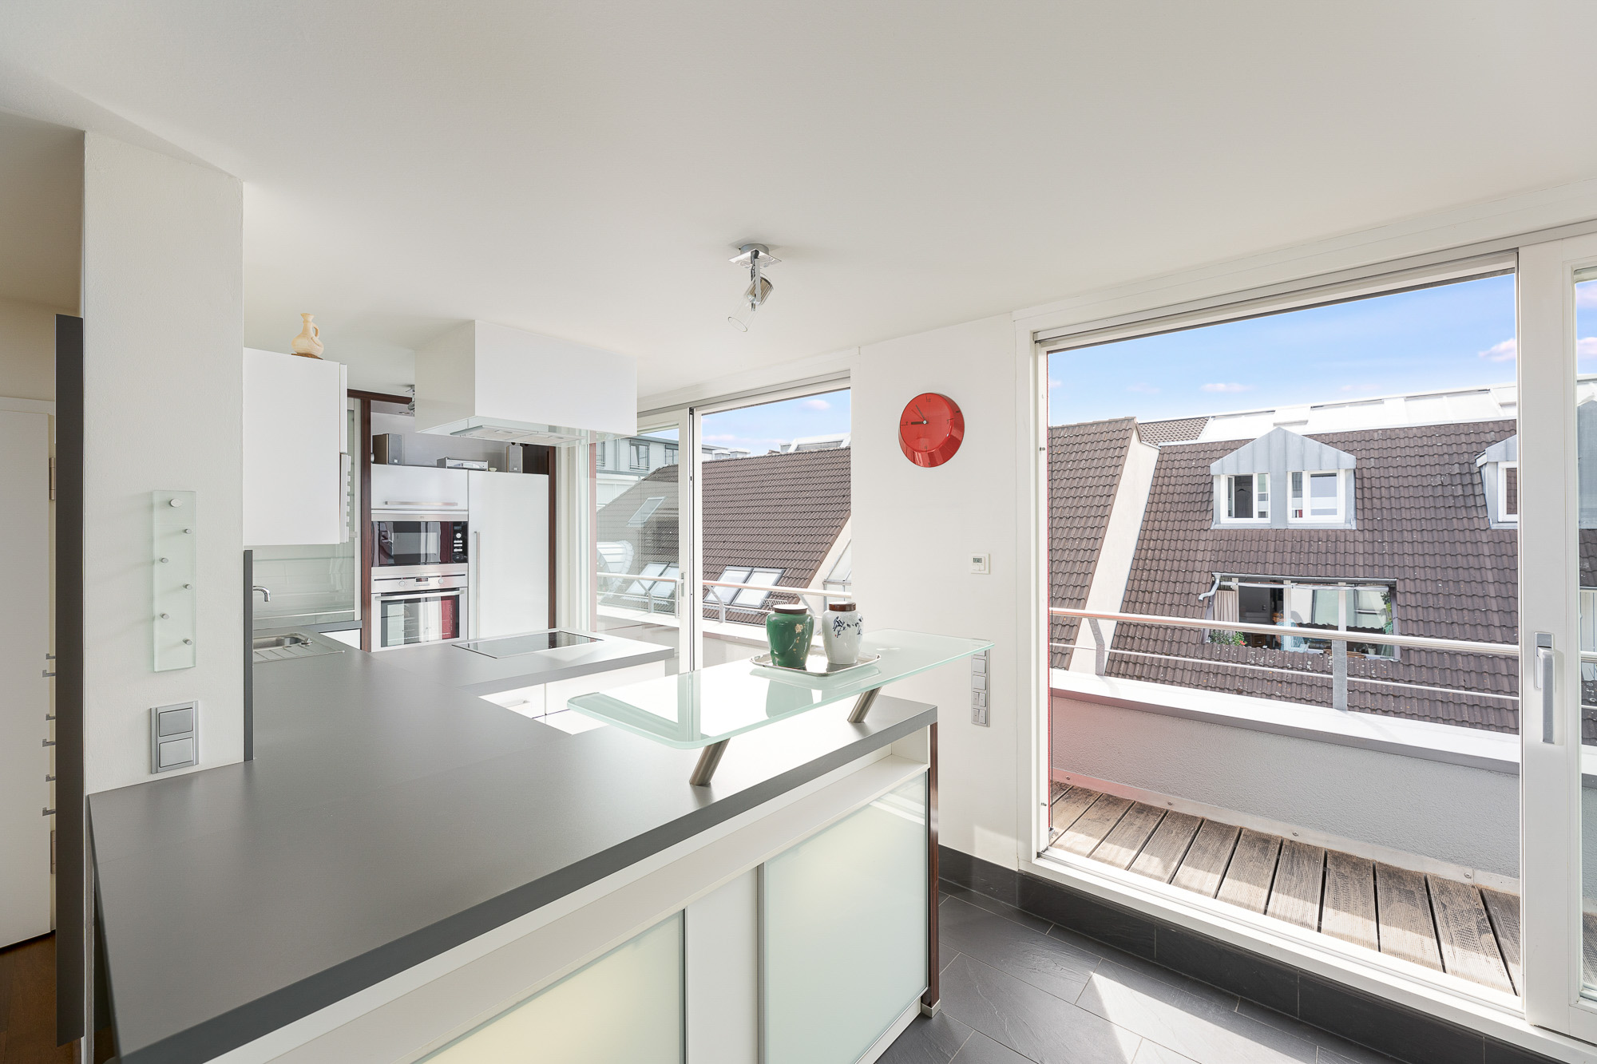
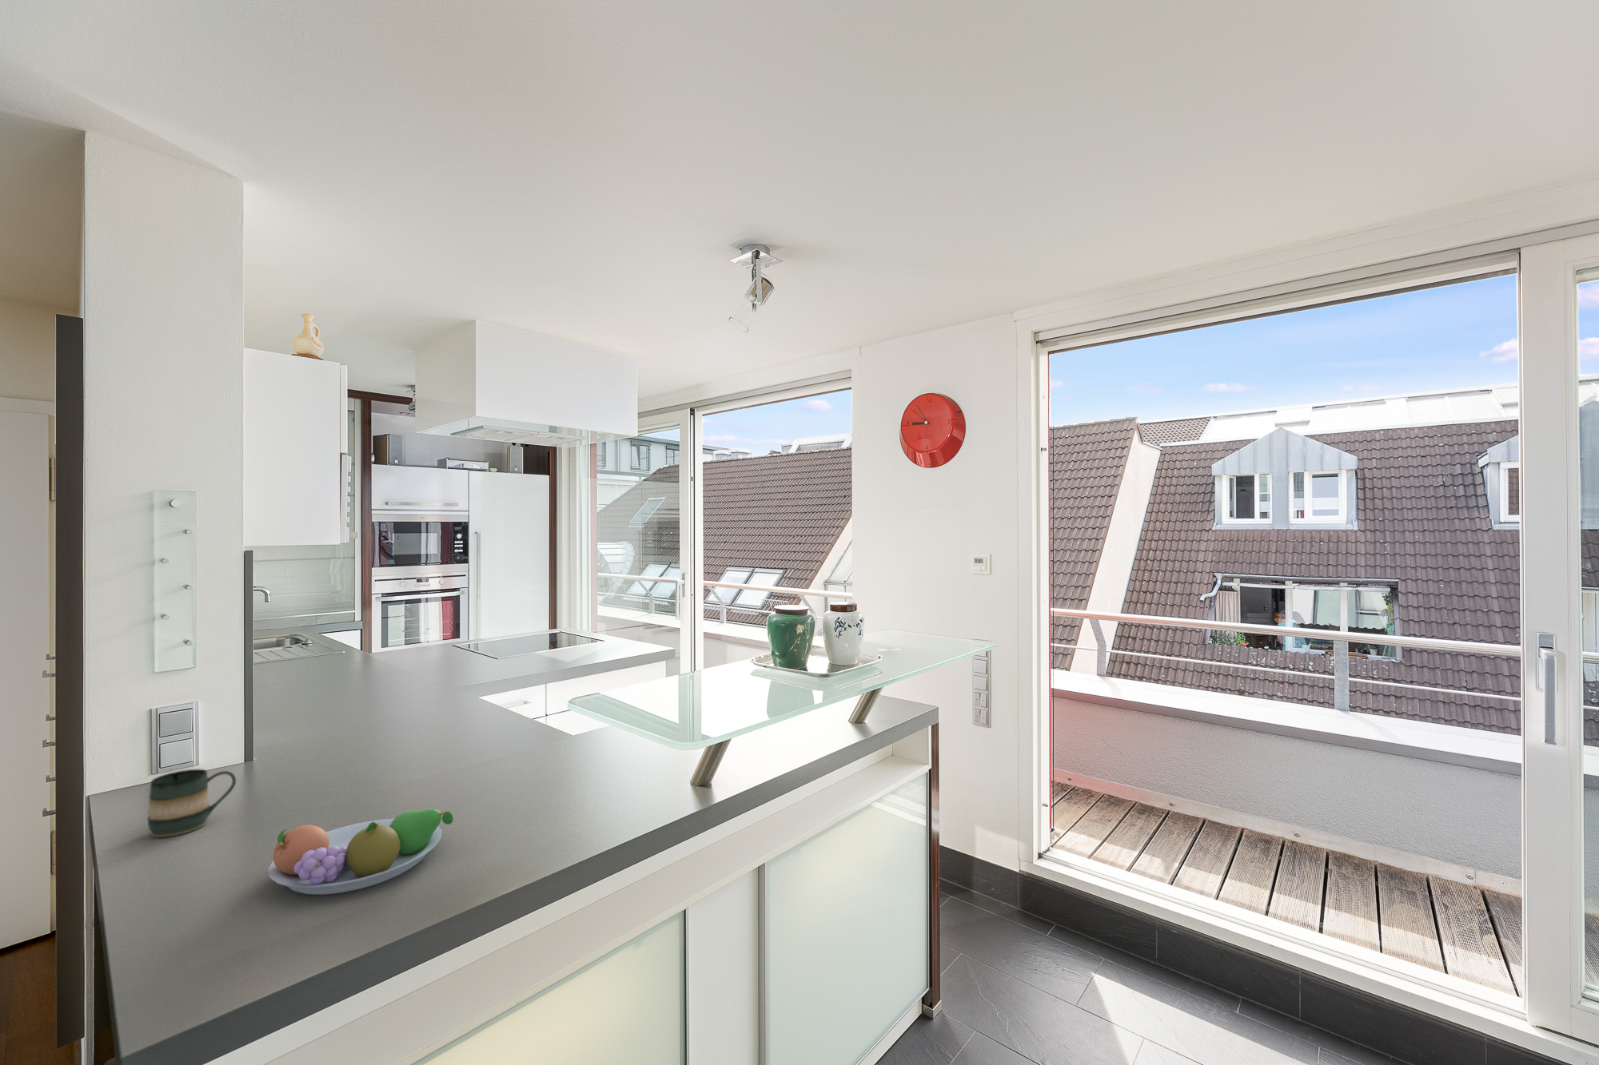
+ fruit bowl (365, 834)
+ mug (193, 799)
